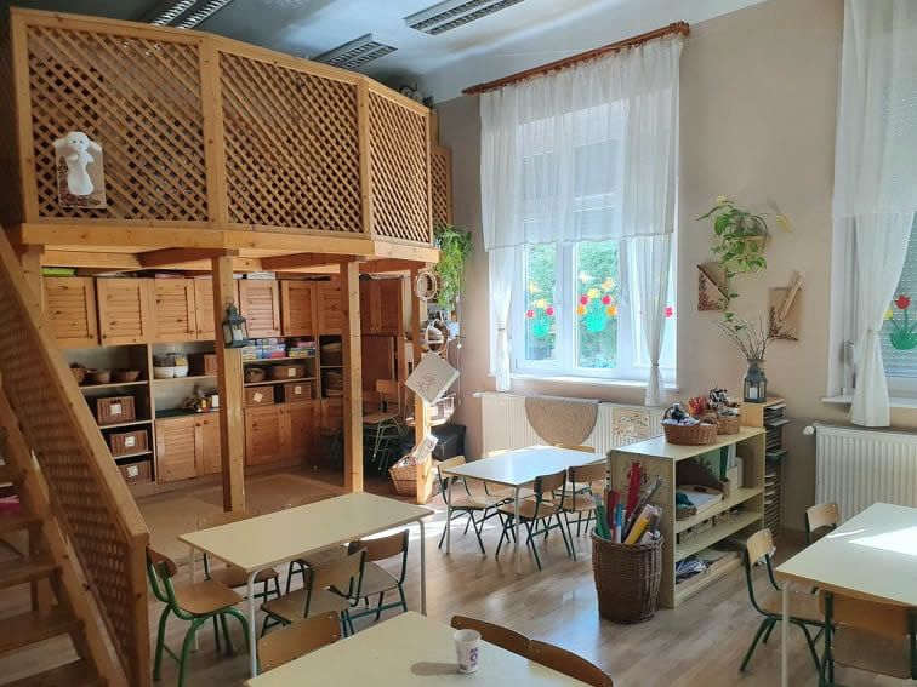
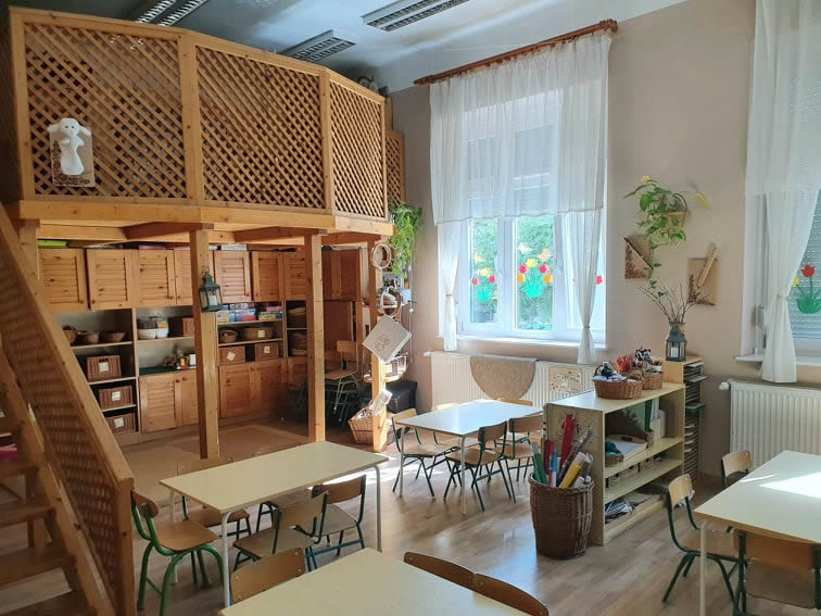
- cup (467, 652)
